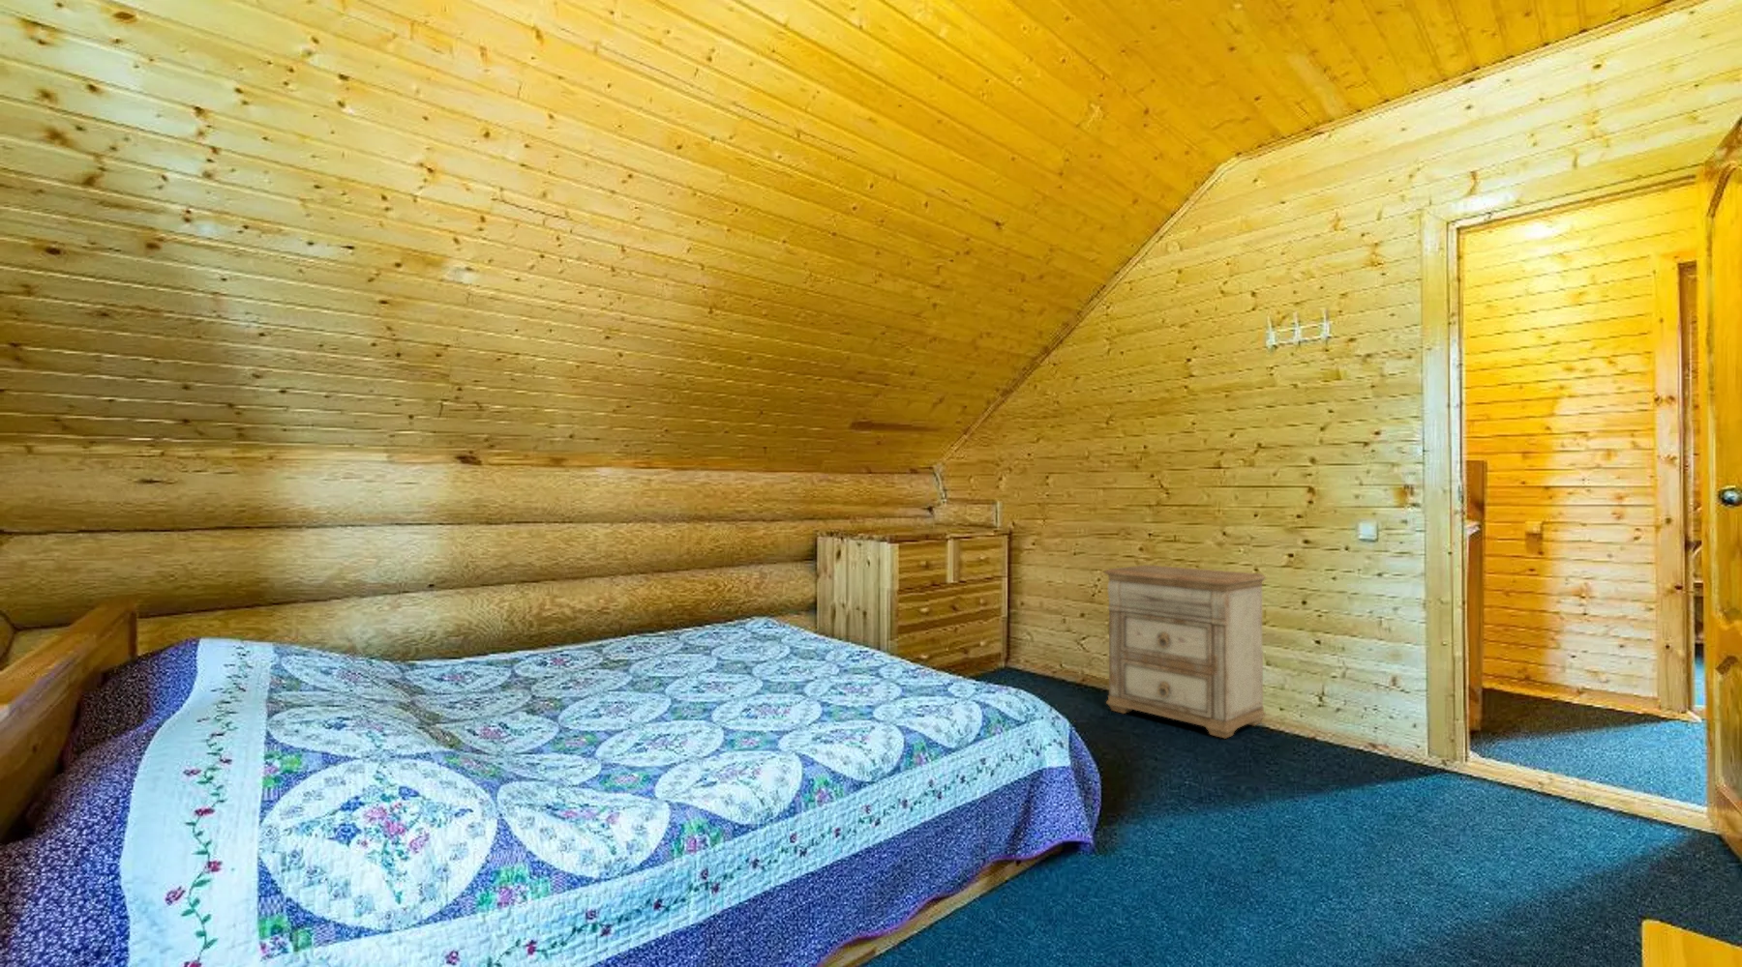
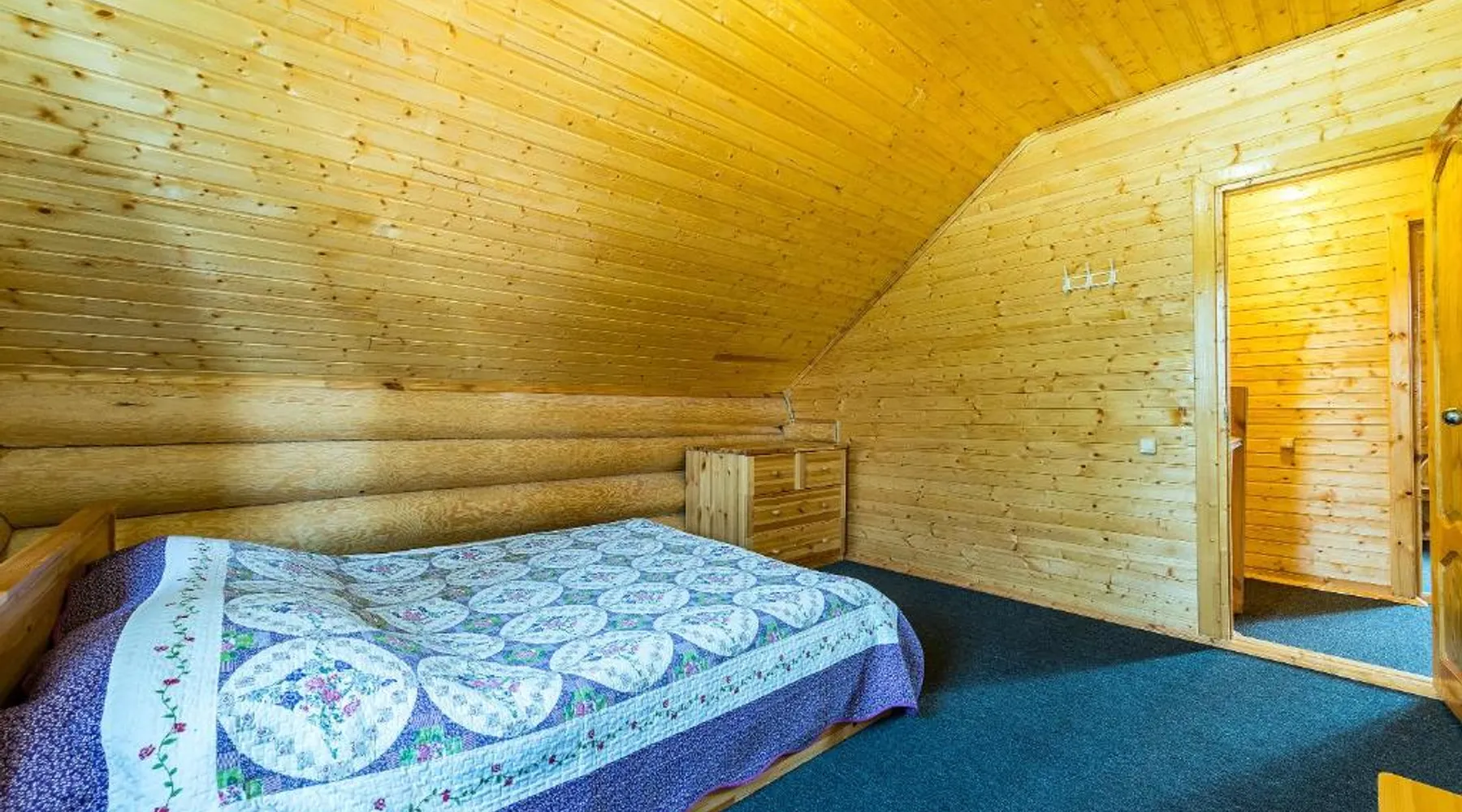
- nightstand (1183, 643)
